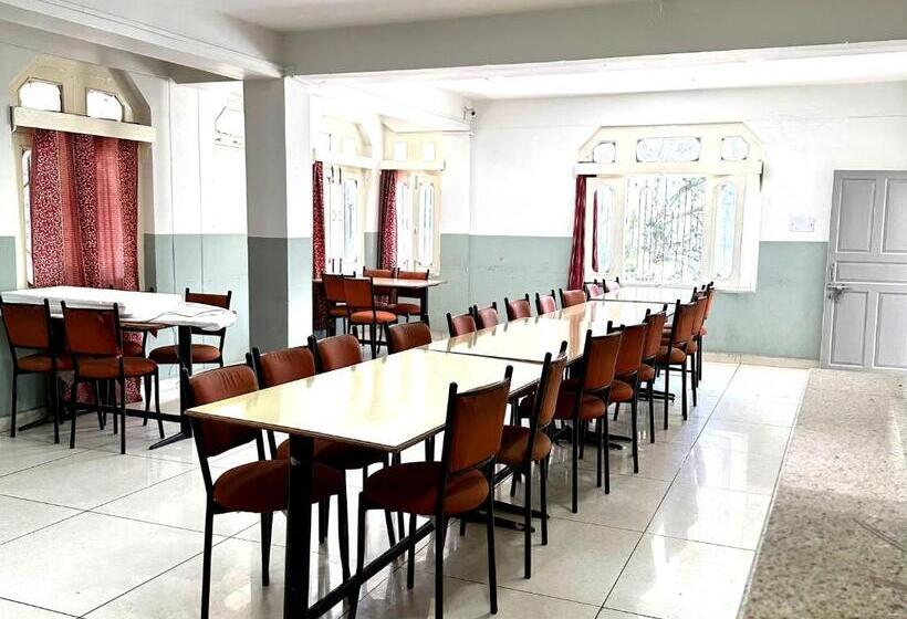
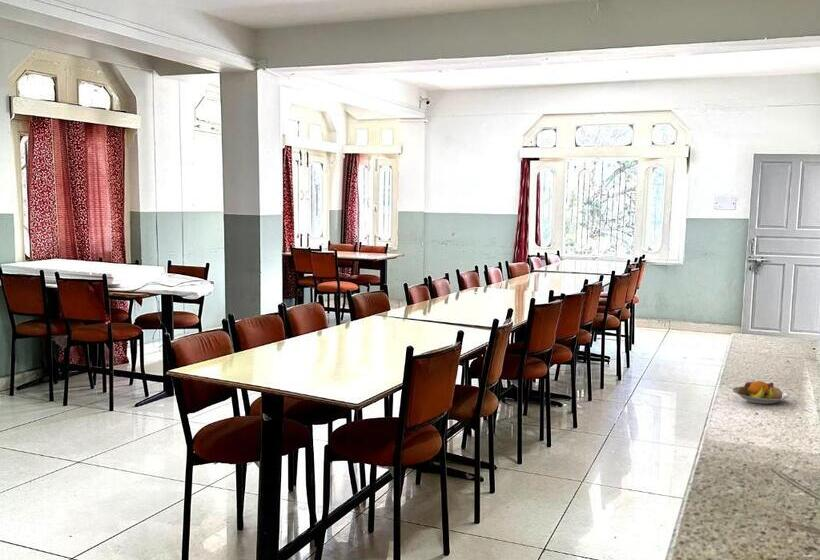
+ fruit bowl (760, 390)
